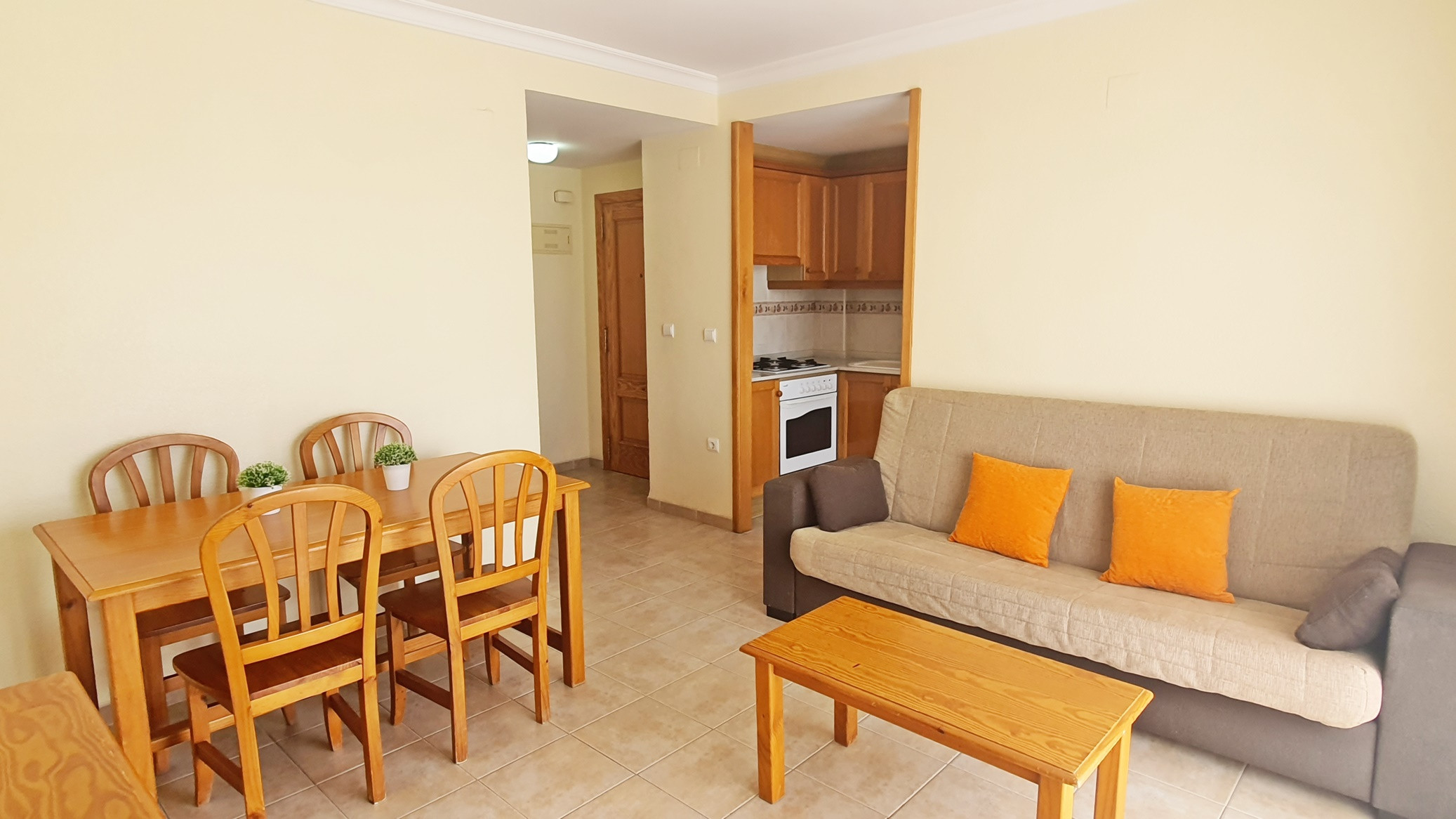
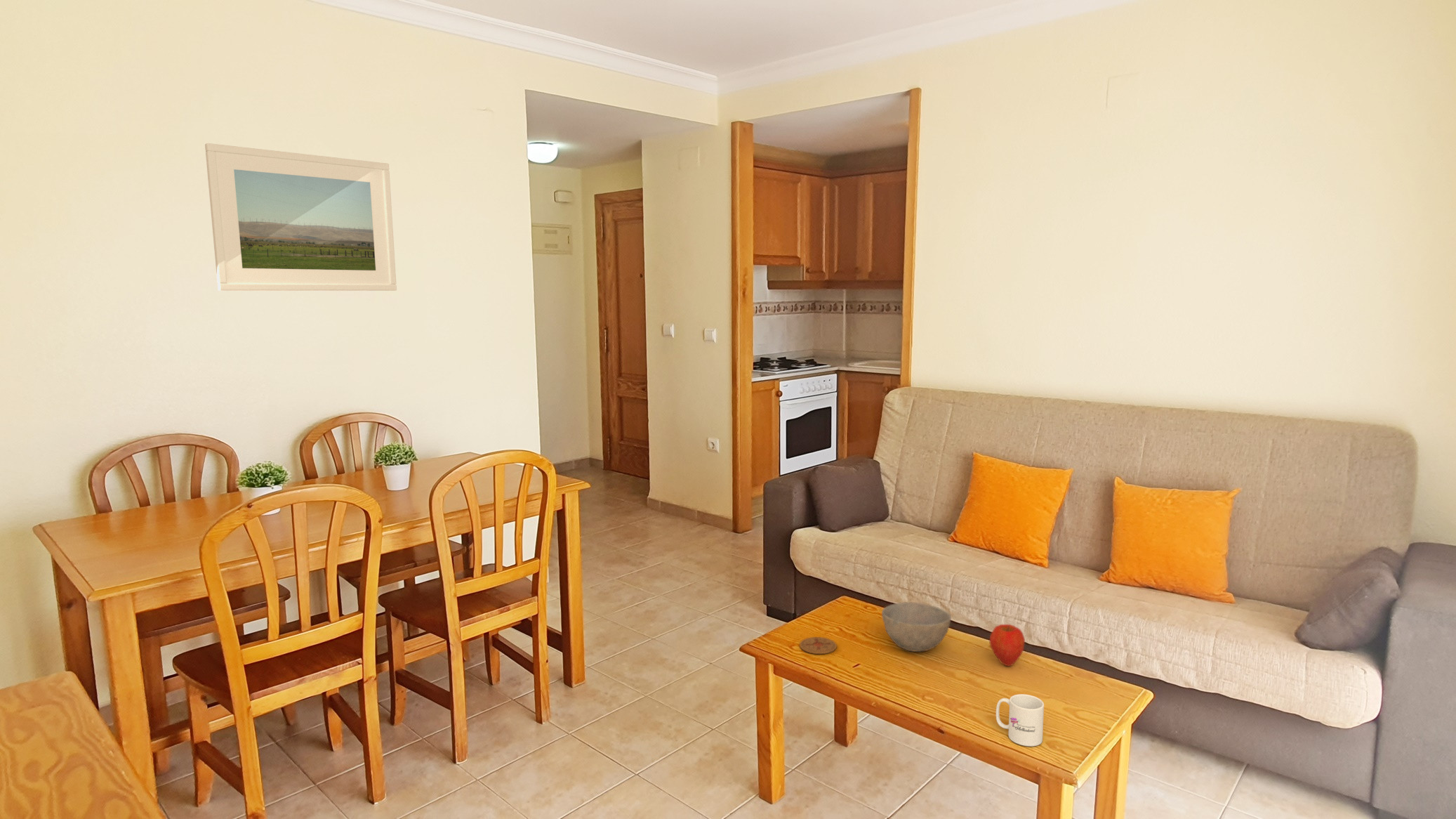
+ apple (1007, 645)
+ bowl (916, 630)
+ coaster (818, 645)
+ mug (1019, 717)
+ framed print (308, 223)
